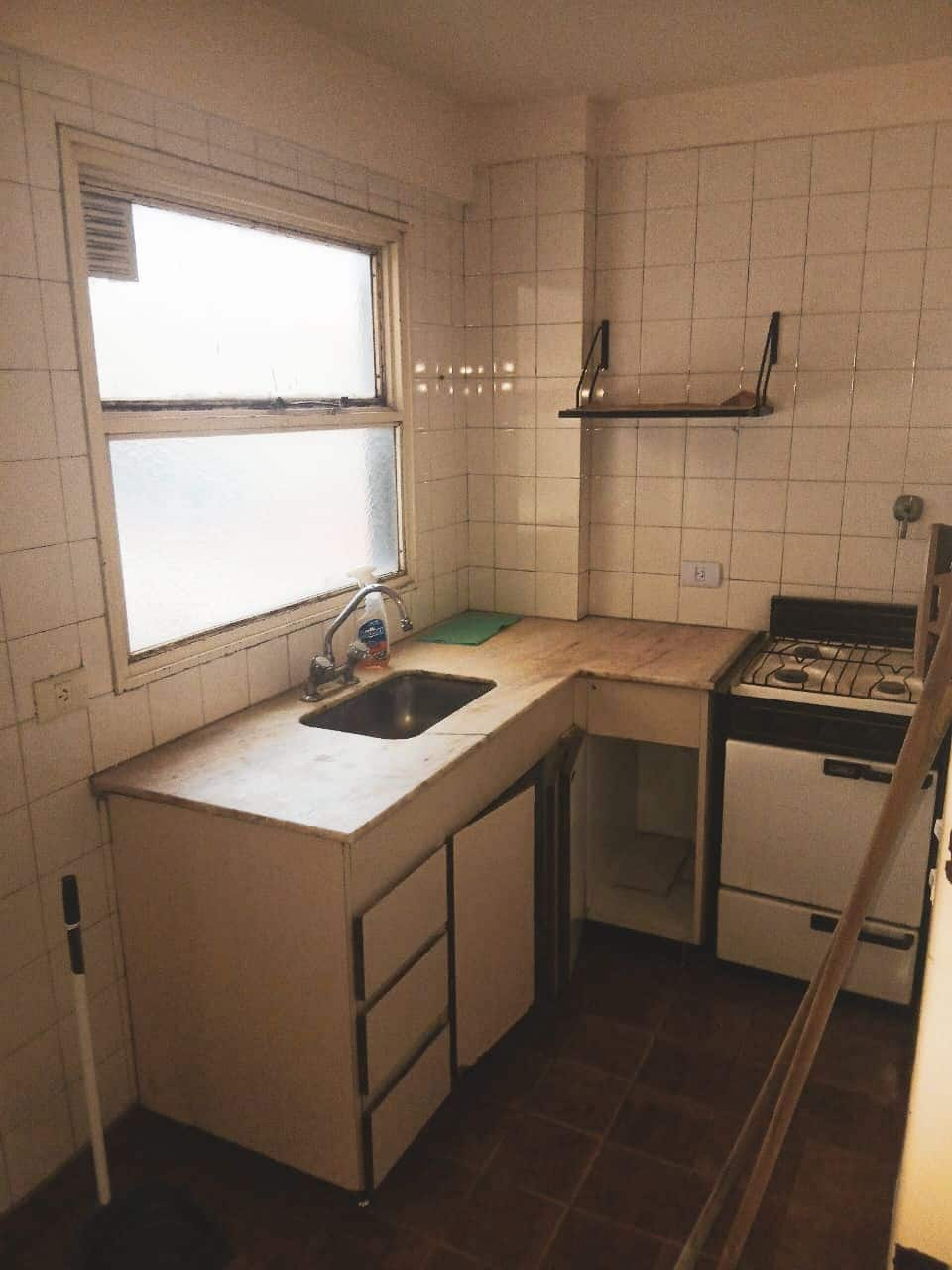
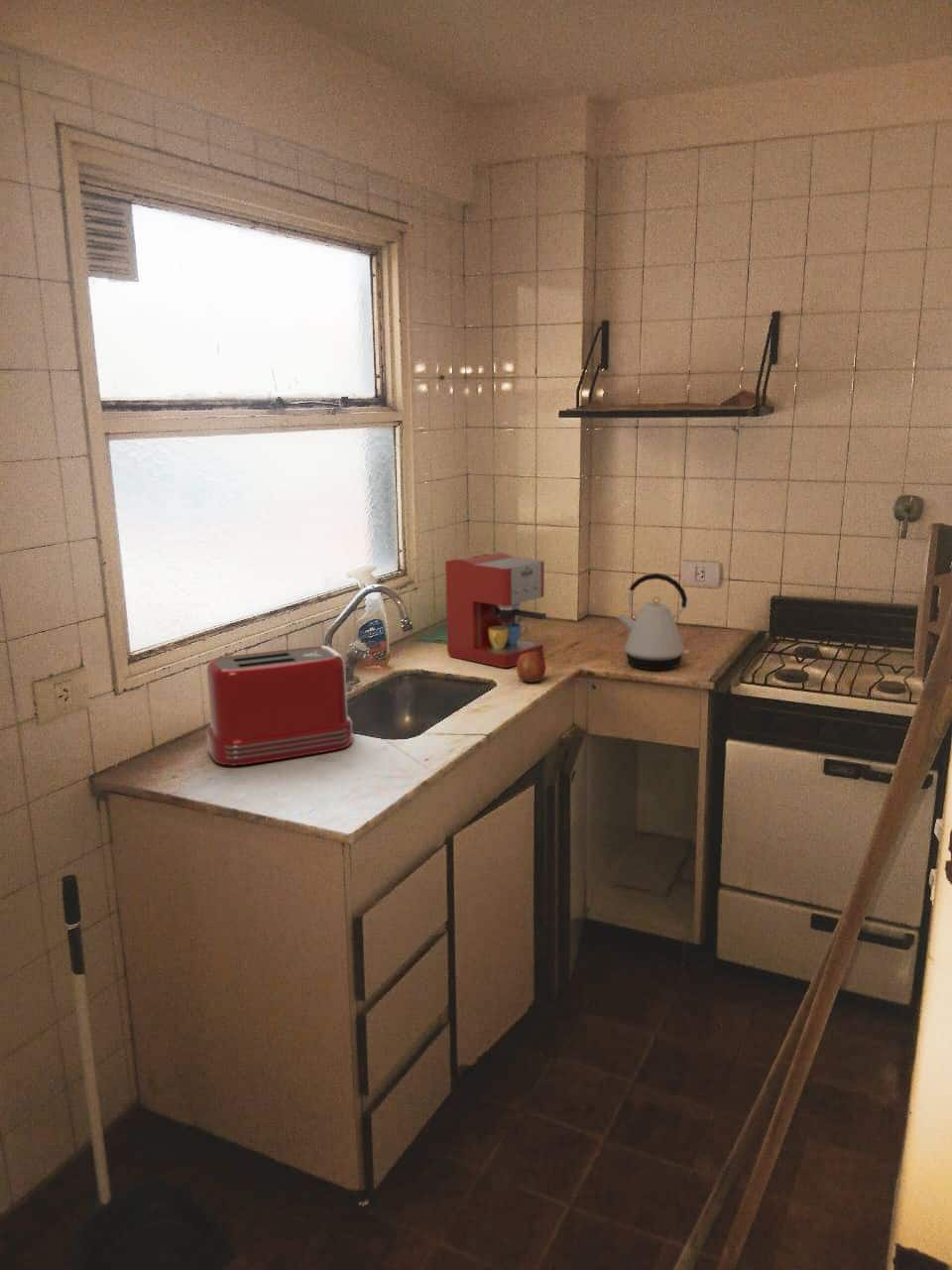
+ fruit (531, 666)
+ kettle (653, 619)
+ toaster (278, 701)
+ coffee maker (495, 606)
